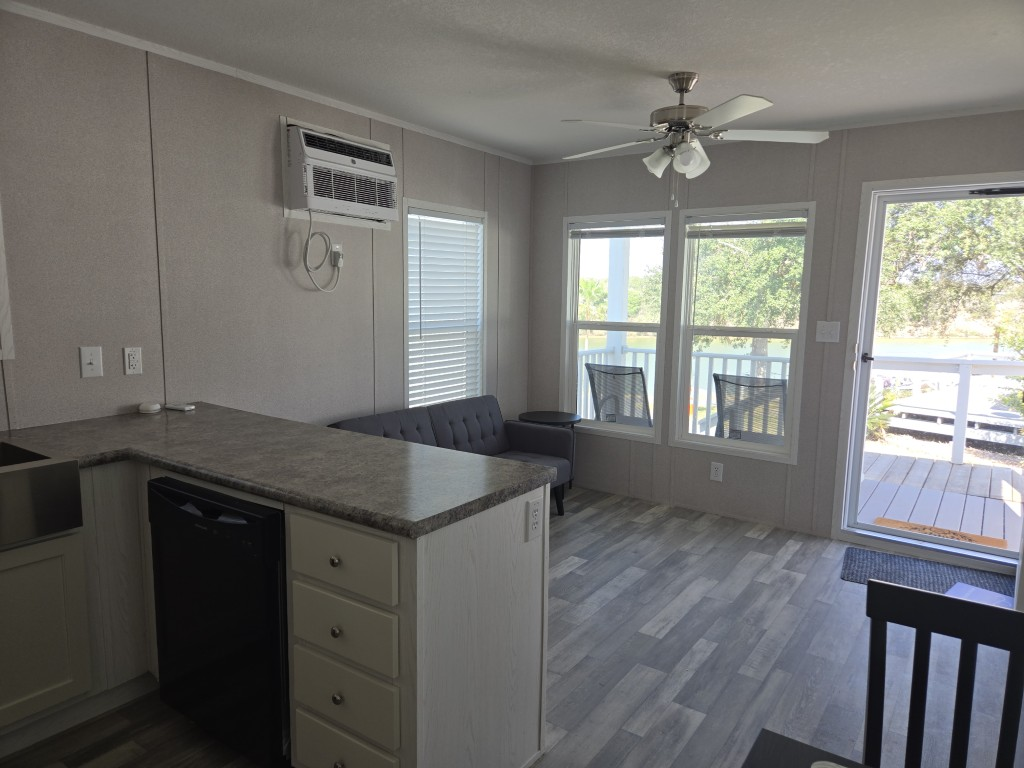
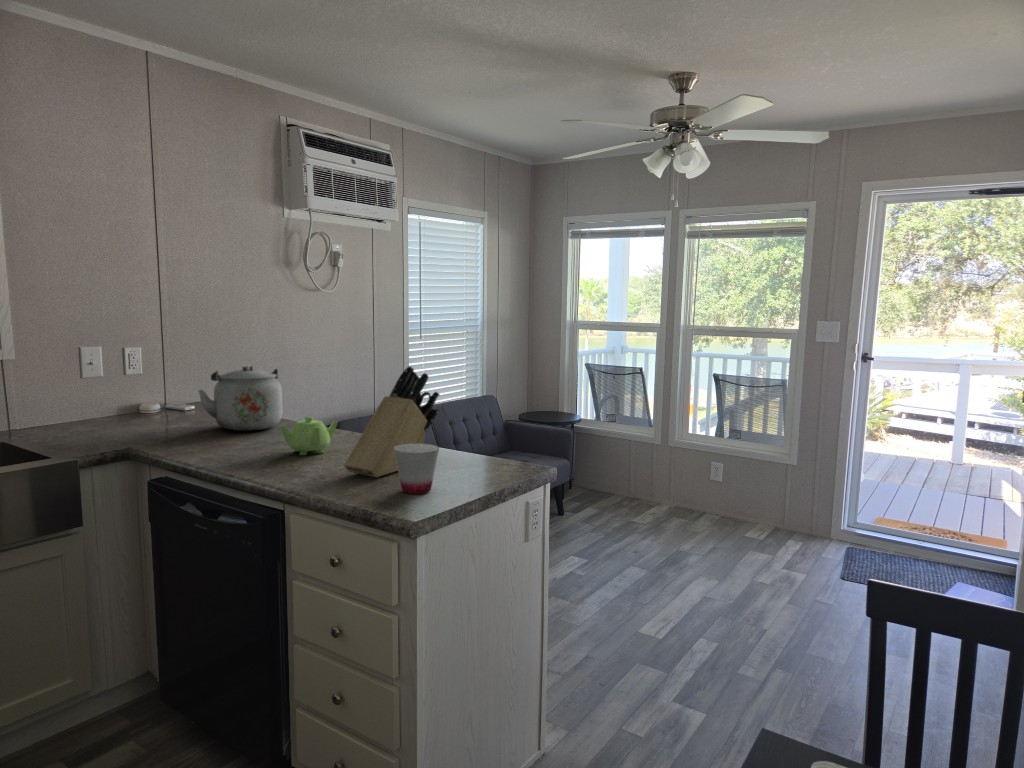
+ knife block (395, 417)
+ cup (416, 469)
+ teapot (309, 434)
+ kettle (240, 396)
